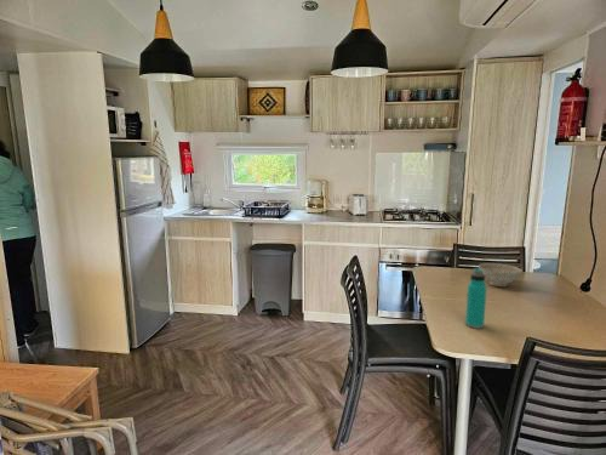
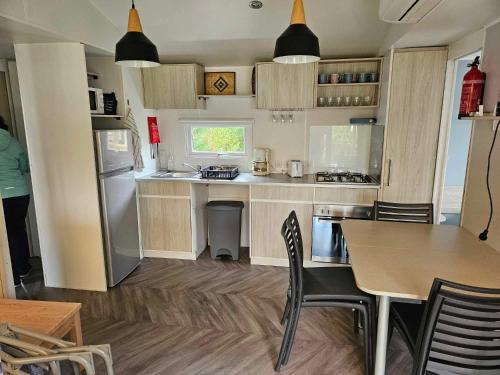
- water bottle (476, 297)
- decorative bowl (499, 275)
